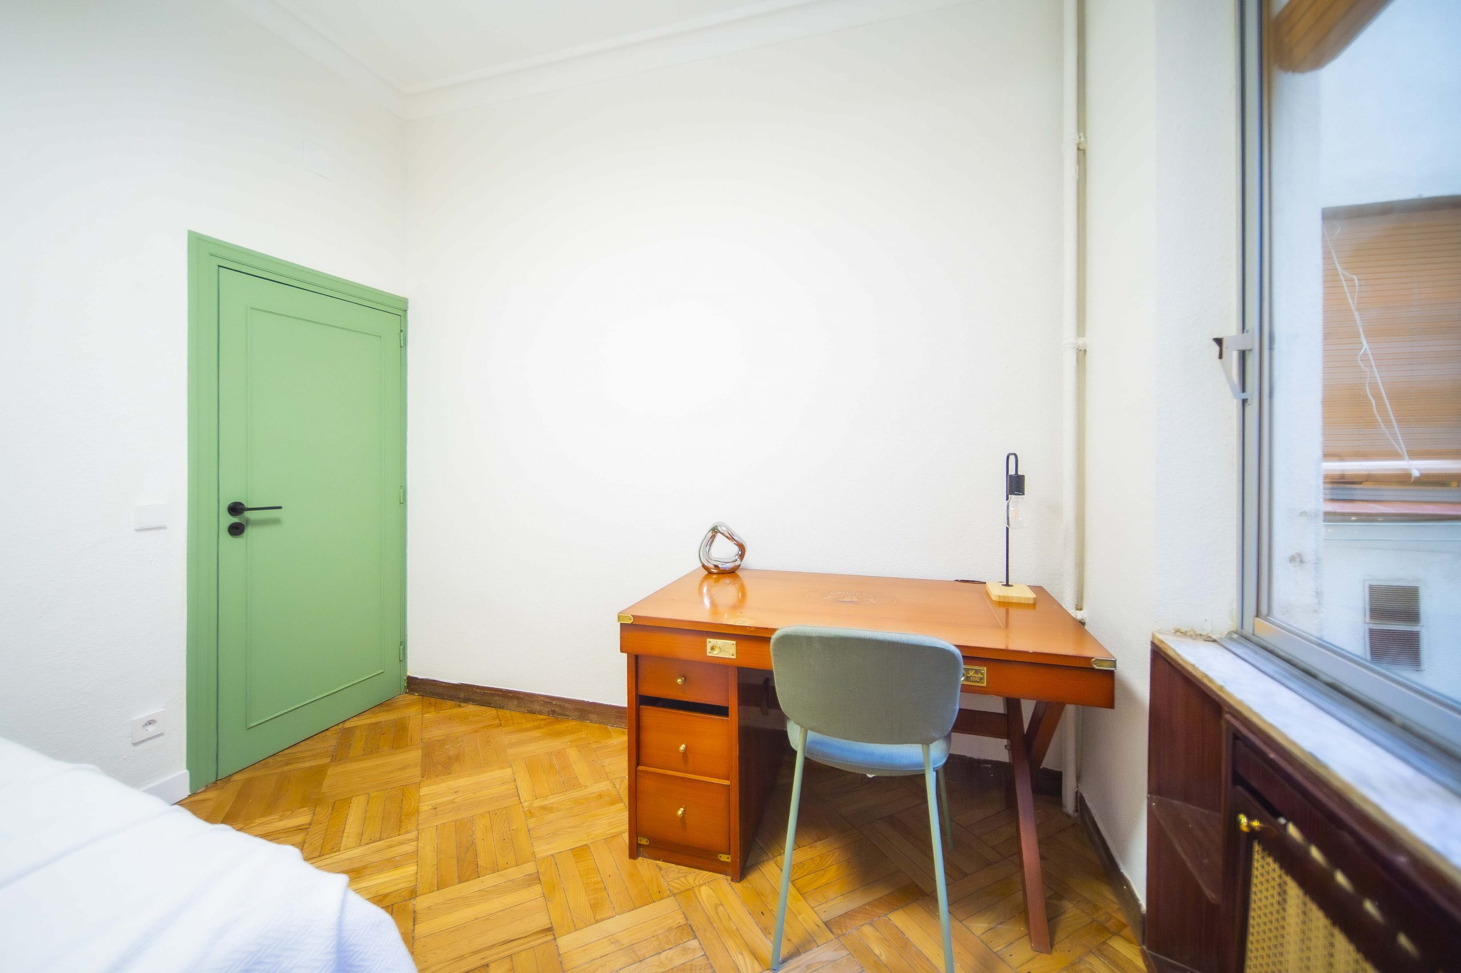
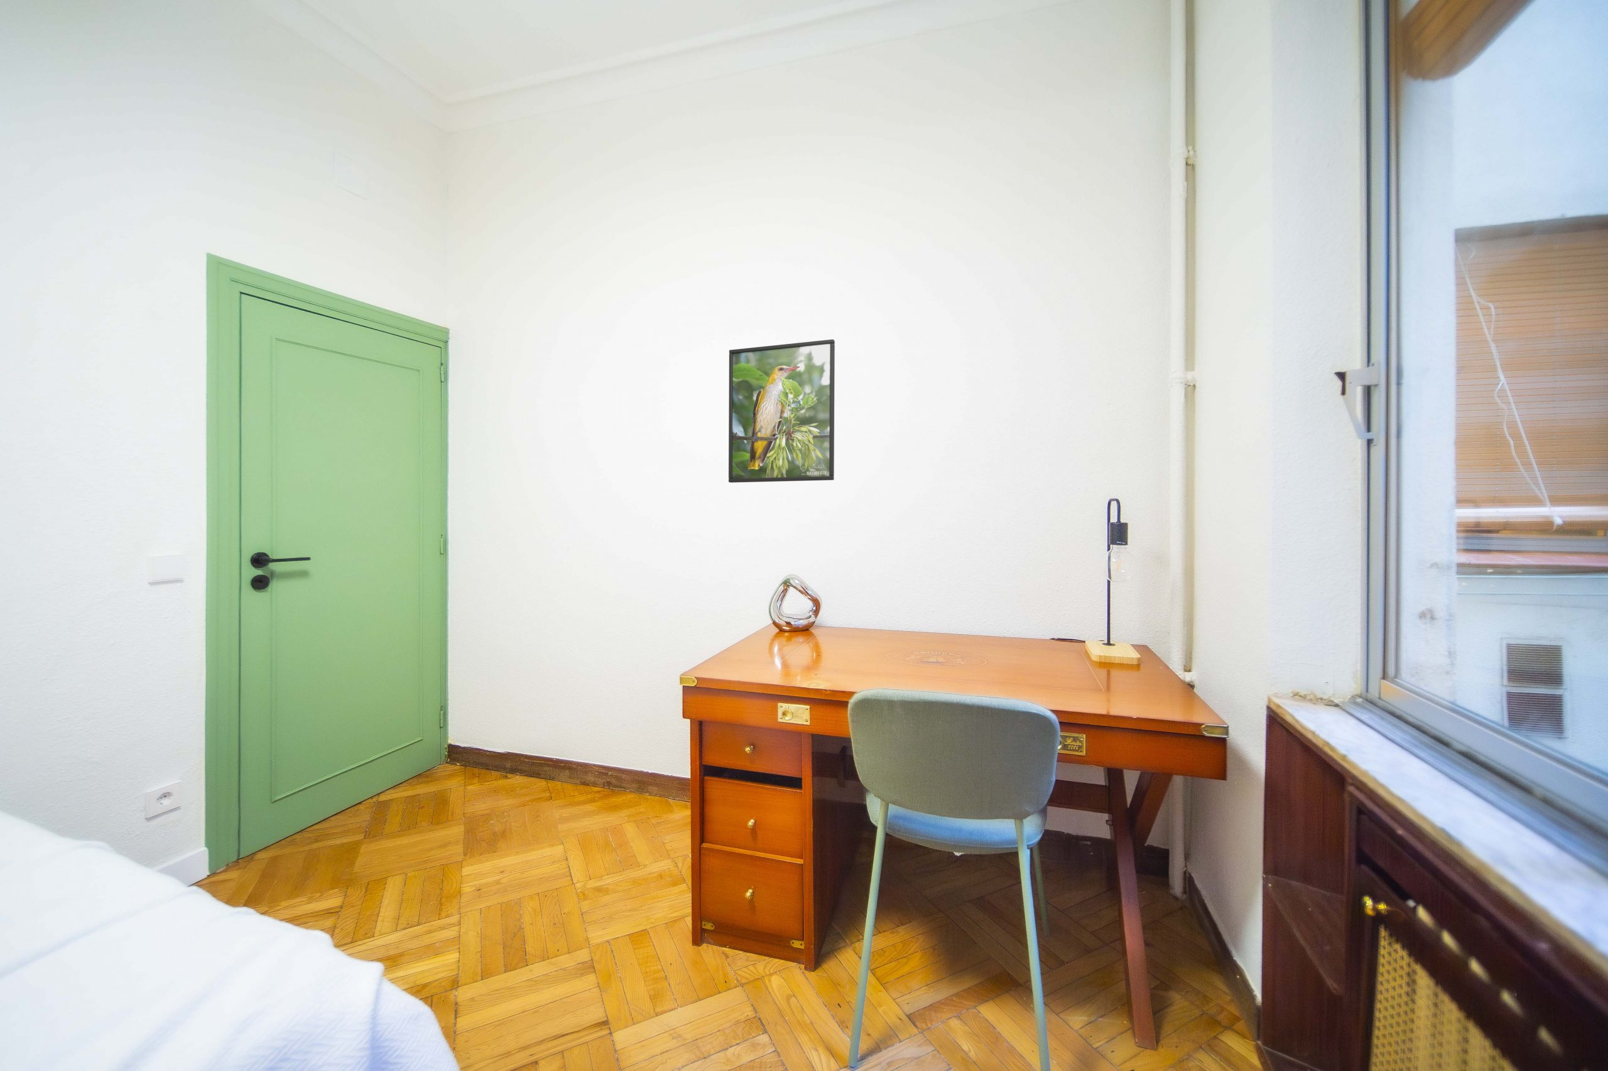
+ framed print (781, 414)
